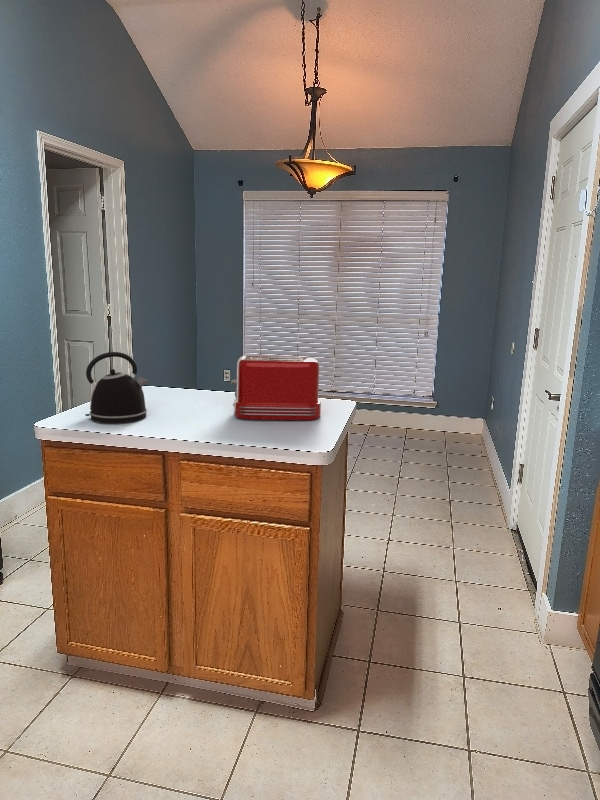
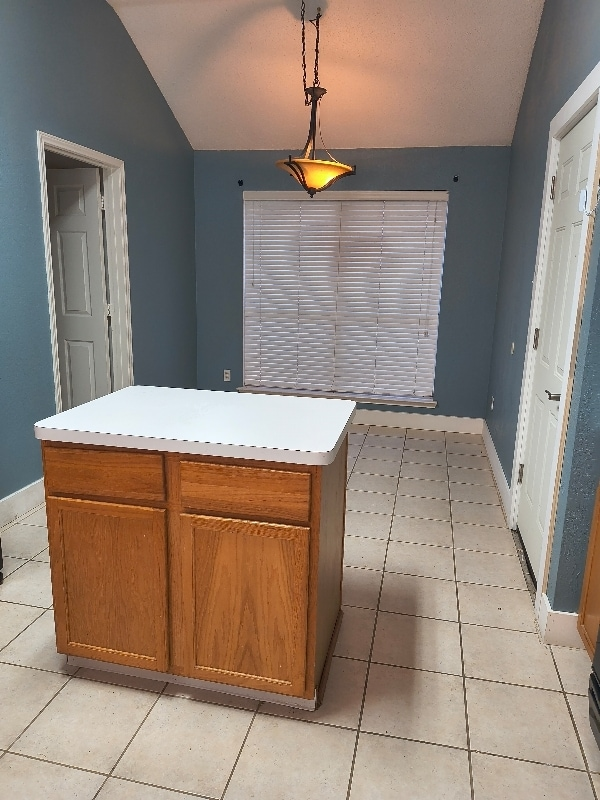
- kettle (117, 384)
- toaster (277, 386)
